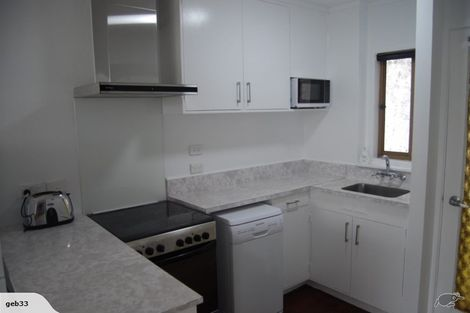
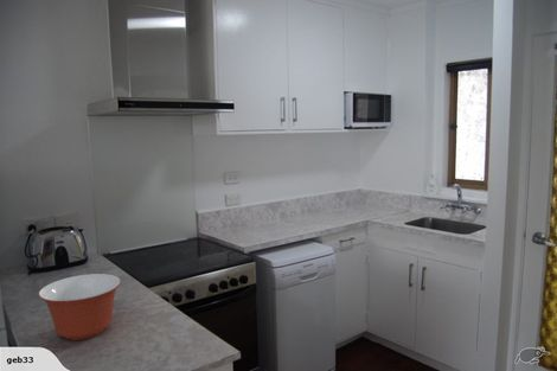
+ mixing bowl (82, 308)
